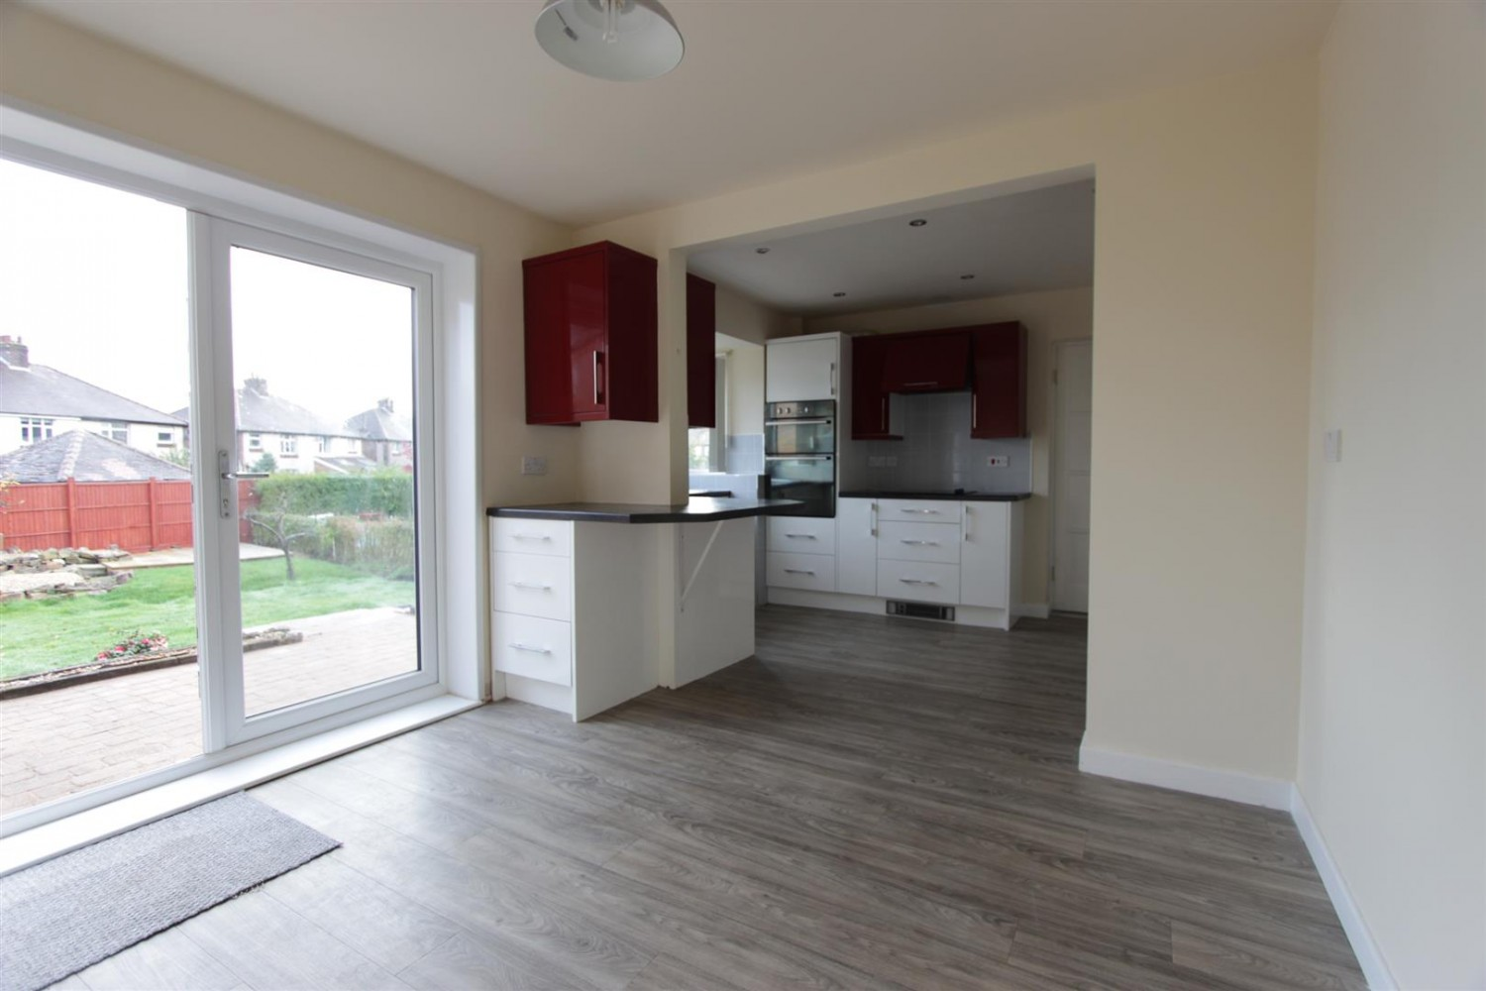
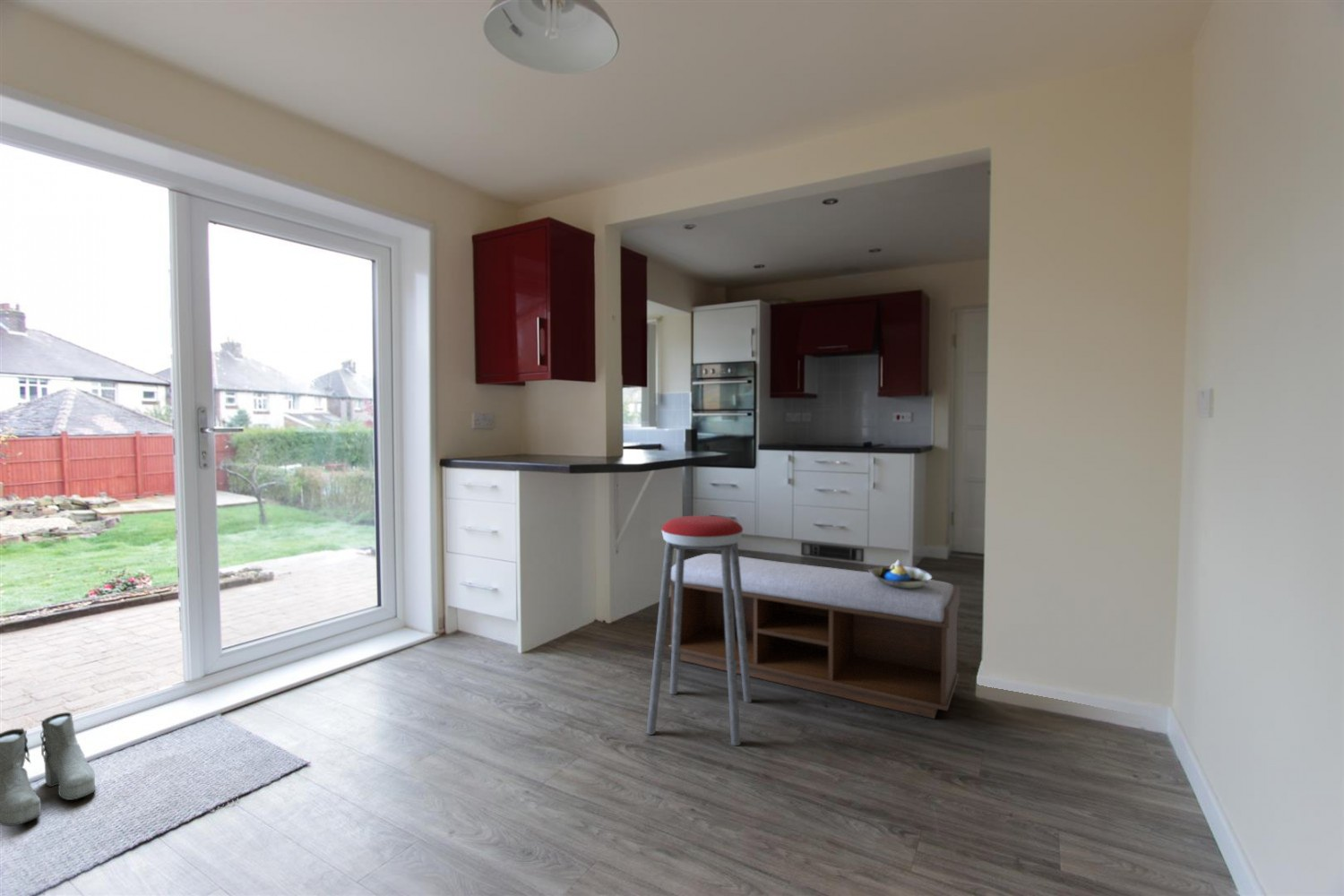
+ music stool (681, 615)
+ boots (44, 762)
+ bench (804, 622)
+ decorative bowl (892, 571)
